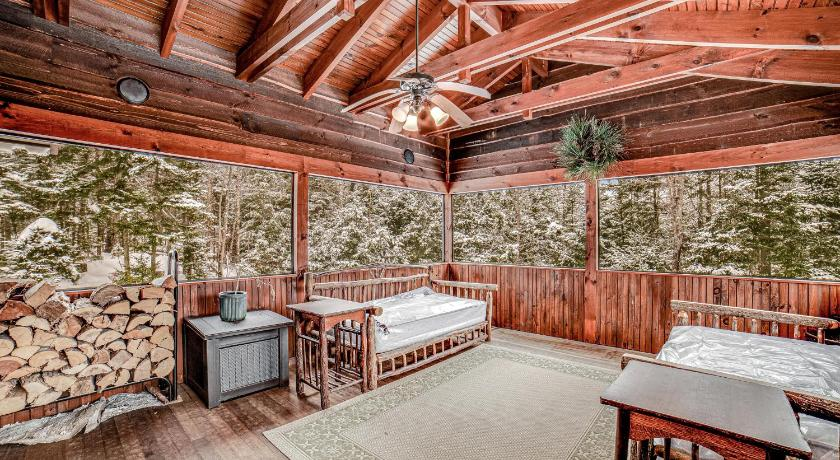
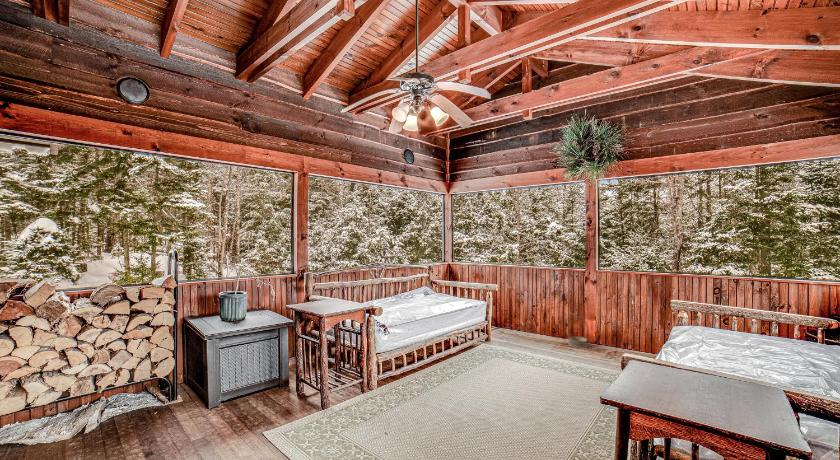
+ basket (578, 336)
